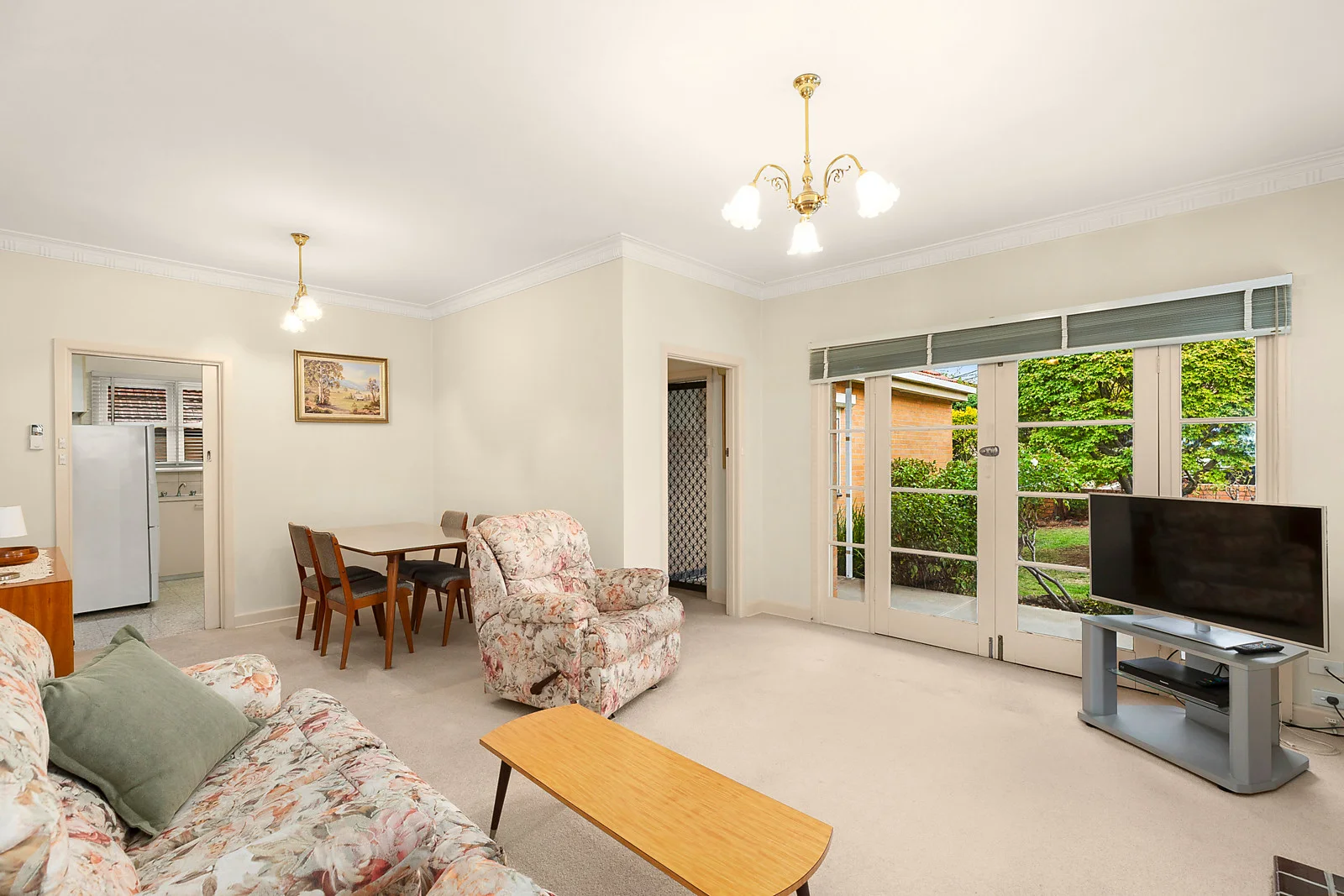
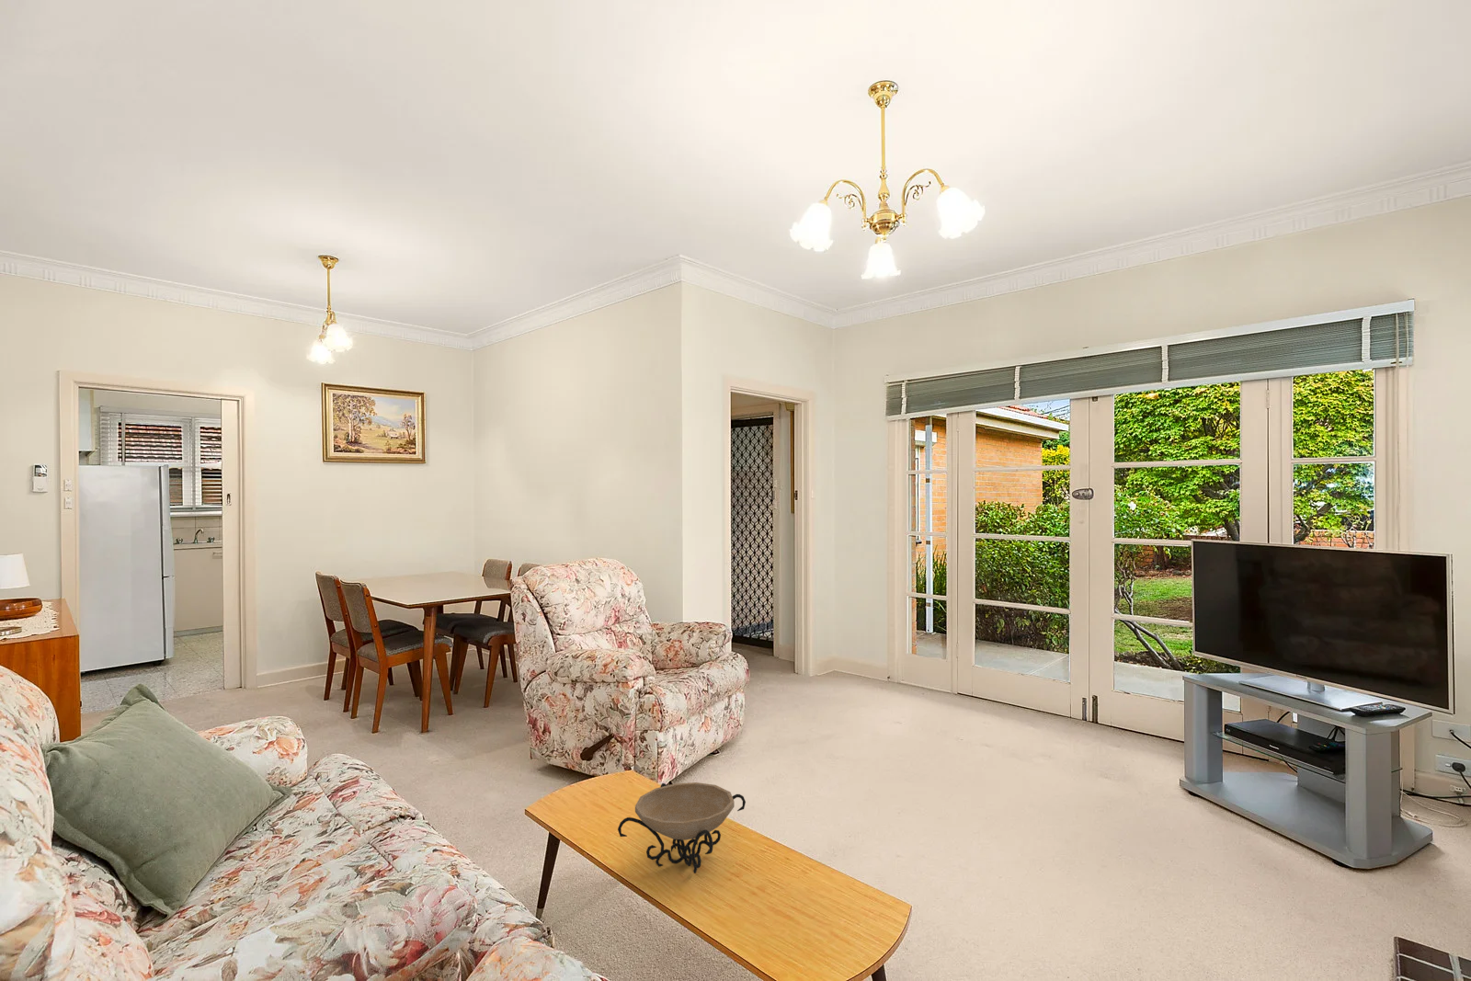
+ decorative bowl (684, 831)
